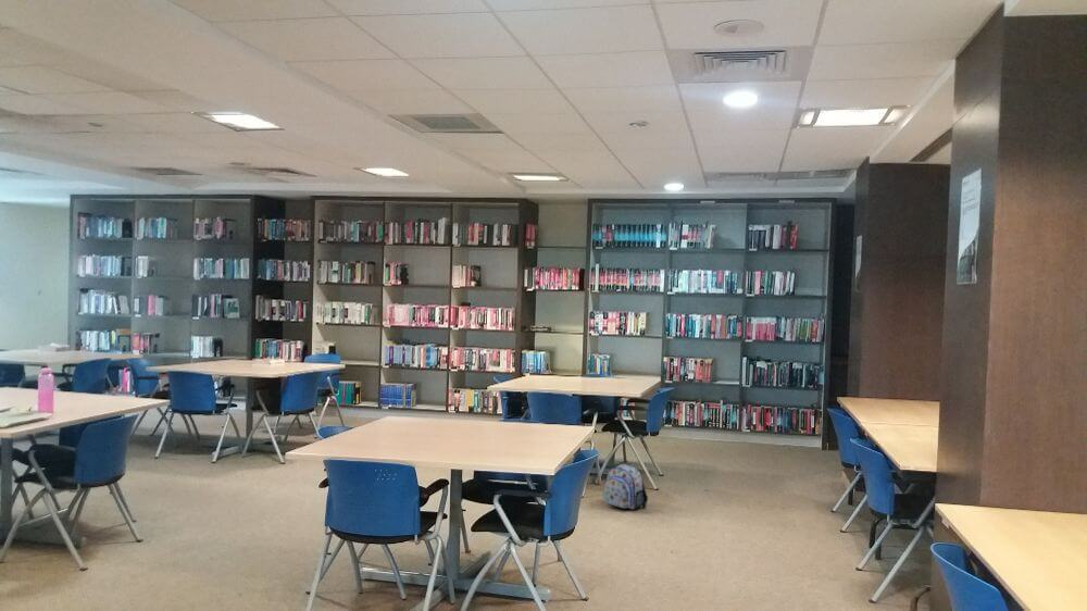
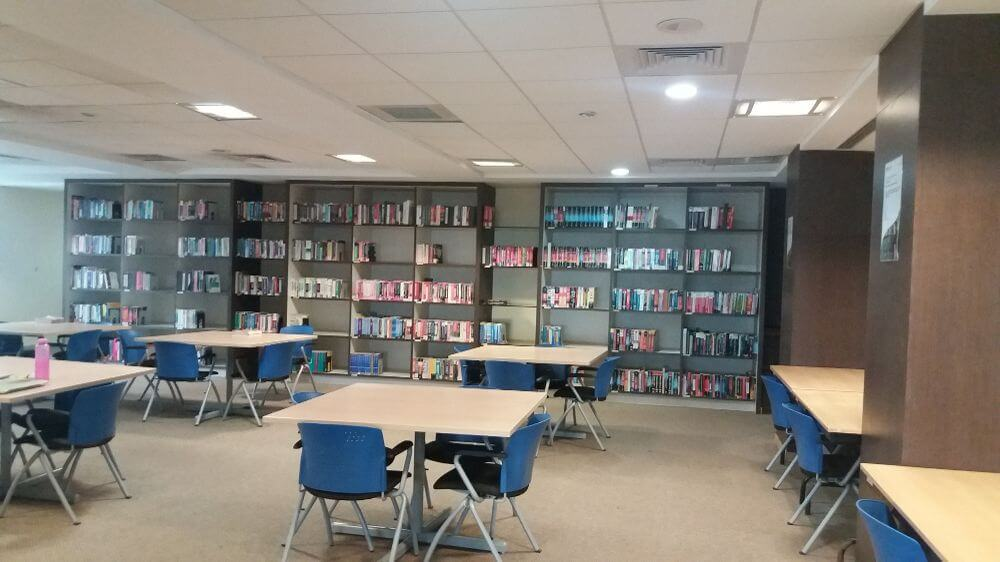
- backpack (623, 486)
